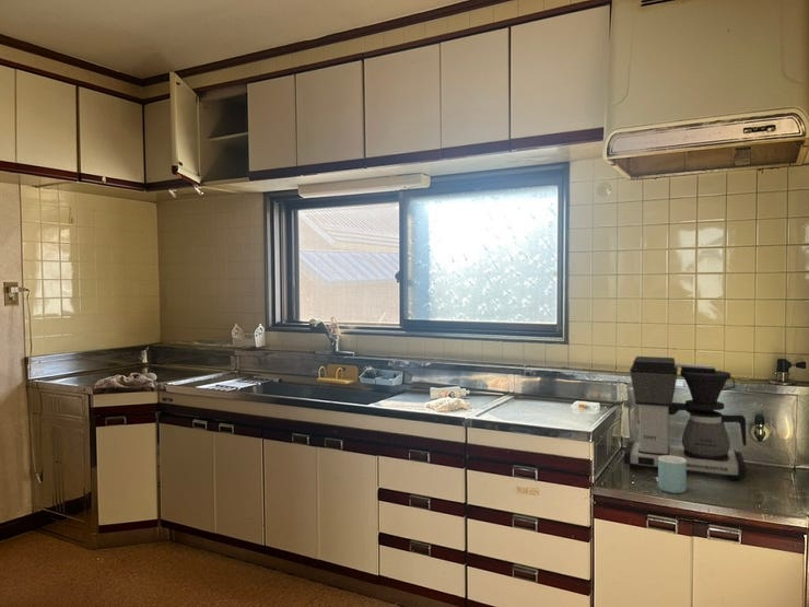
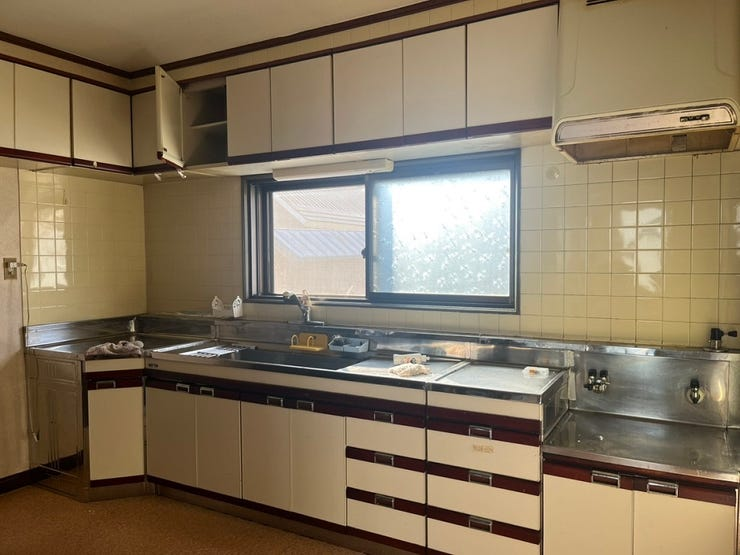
- mug (671, 472)
- coffee maker (687, 411)
